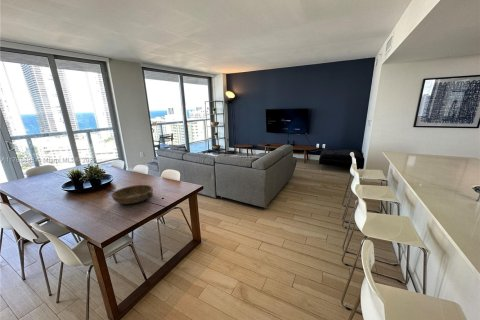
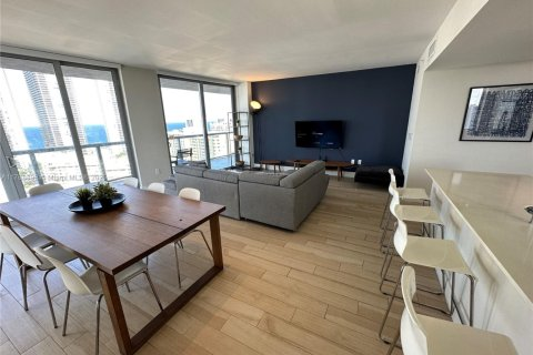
- bowl (133, 194)
